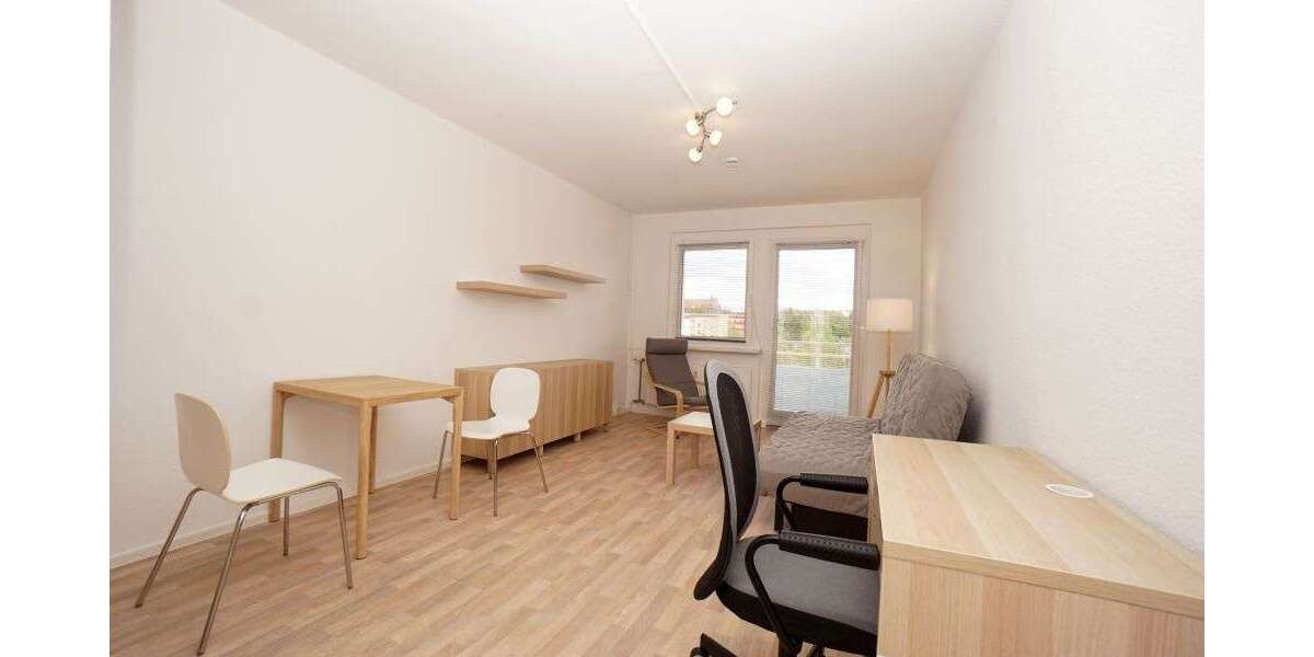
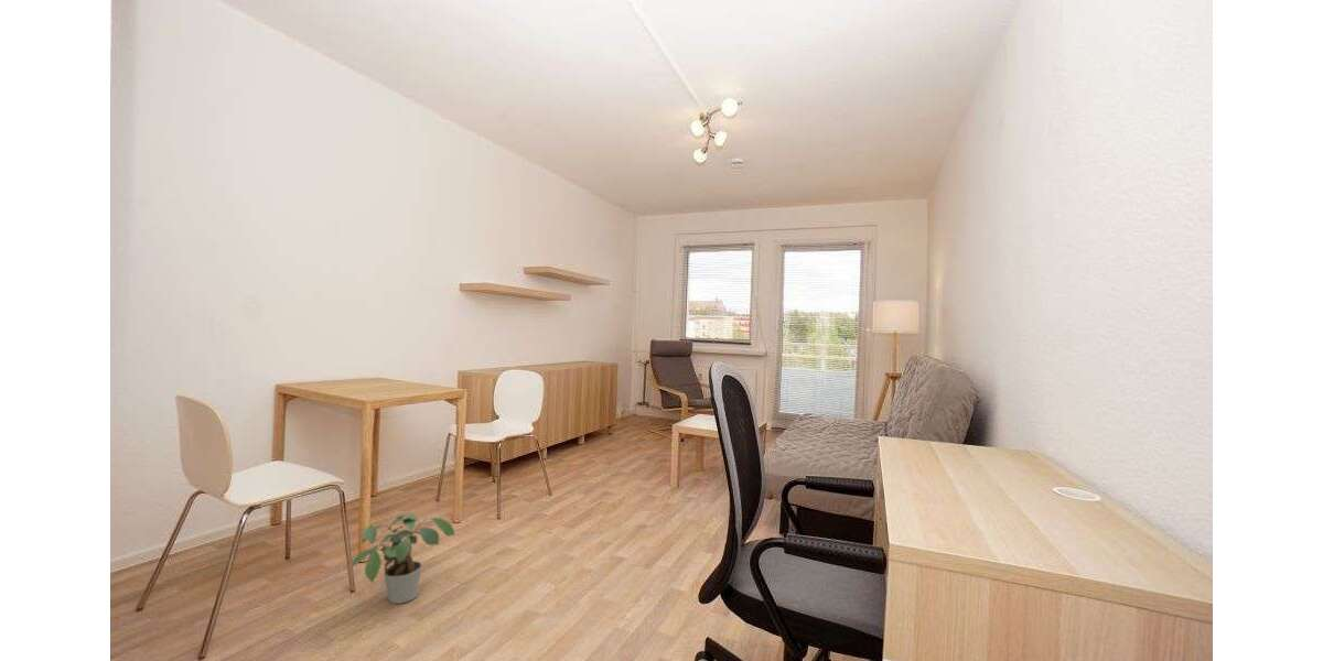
+ potted plant (395, 560)
